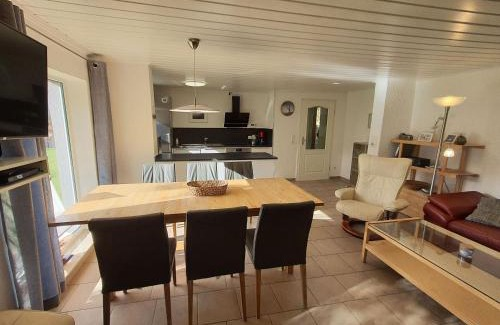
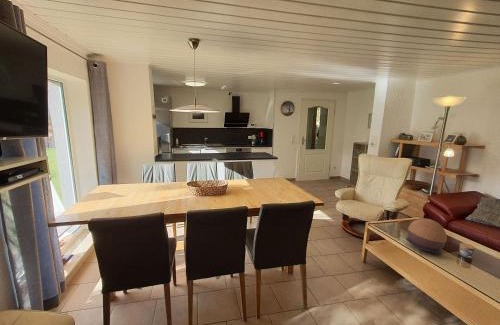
+ decorative bowl (425, 234)
